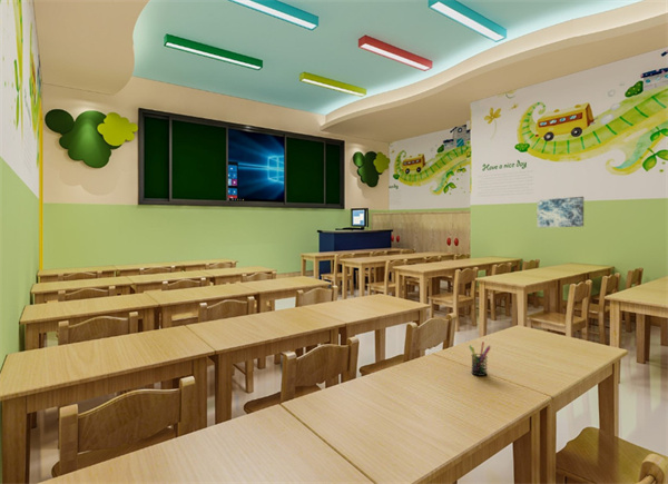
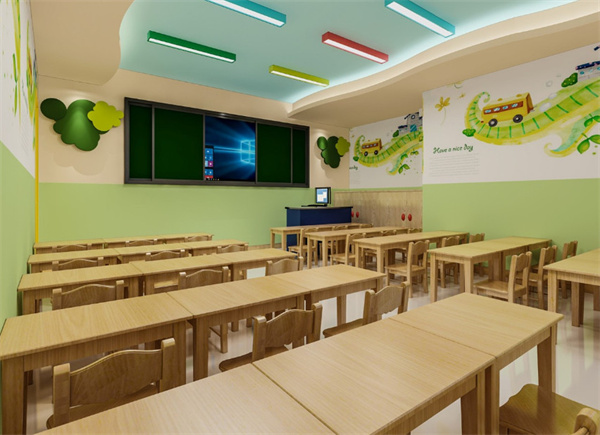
- wall art (559, 213)
- pen holder (478, 357)
